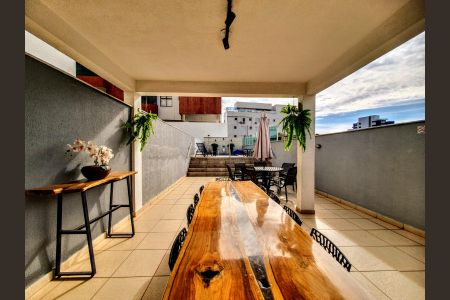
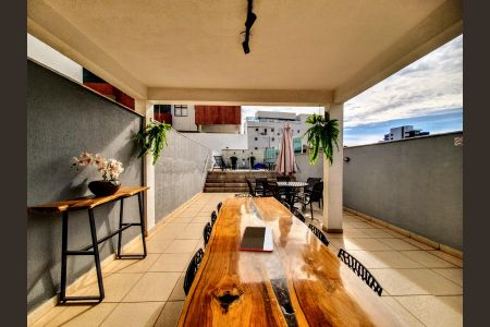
+ cutting board (257, 237)
